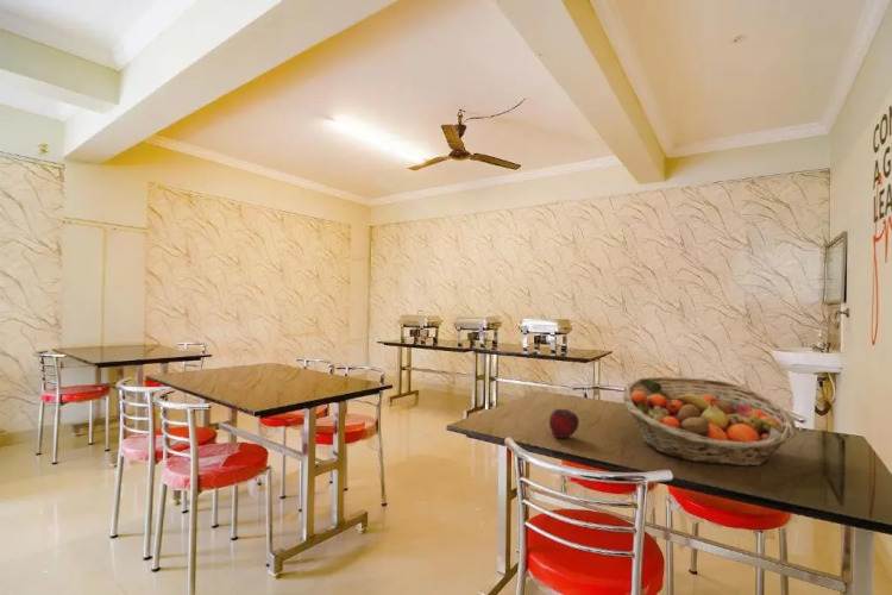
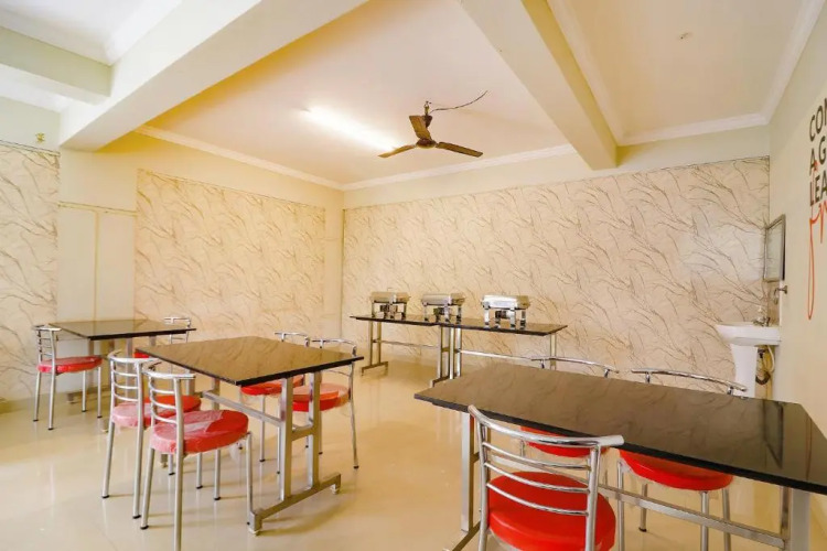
- fruit (563, 422)
- fruit basket (702, 416)
